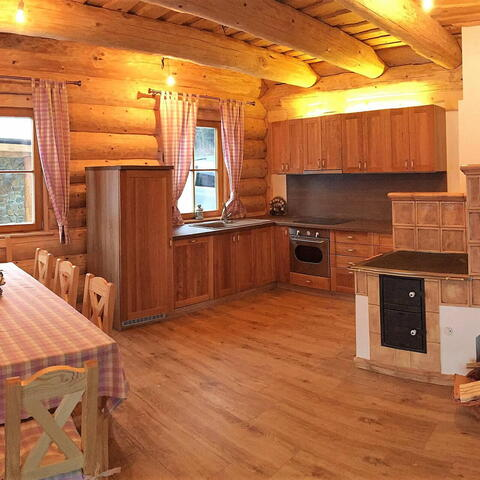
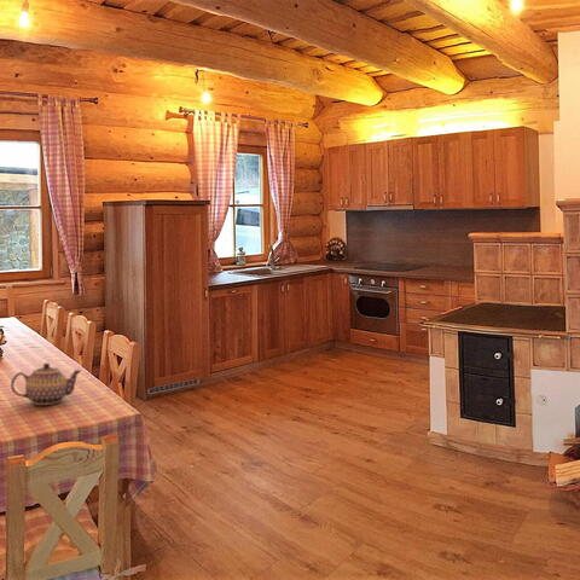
+ teapot (46, 382)
